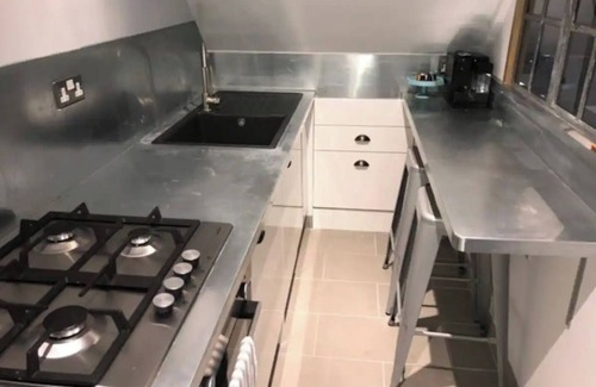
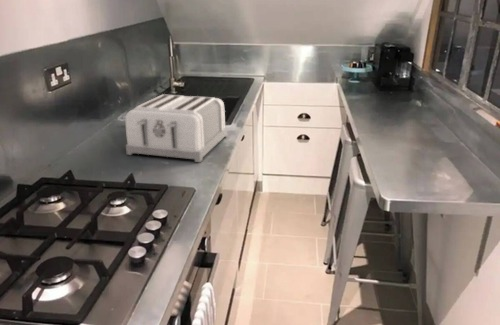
+ toaster (176, 124)
